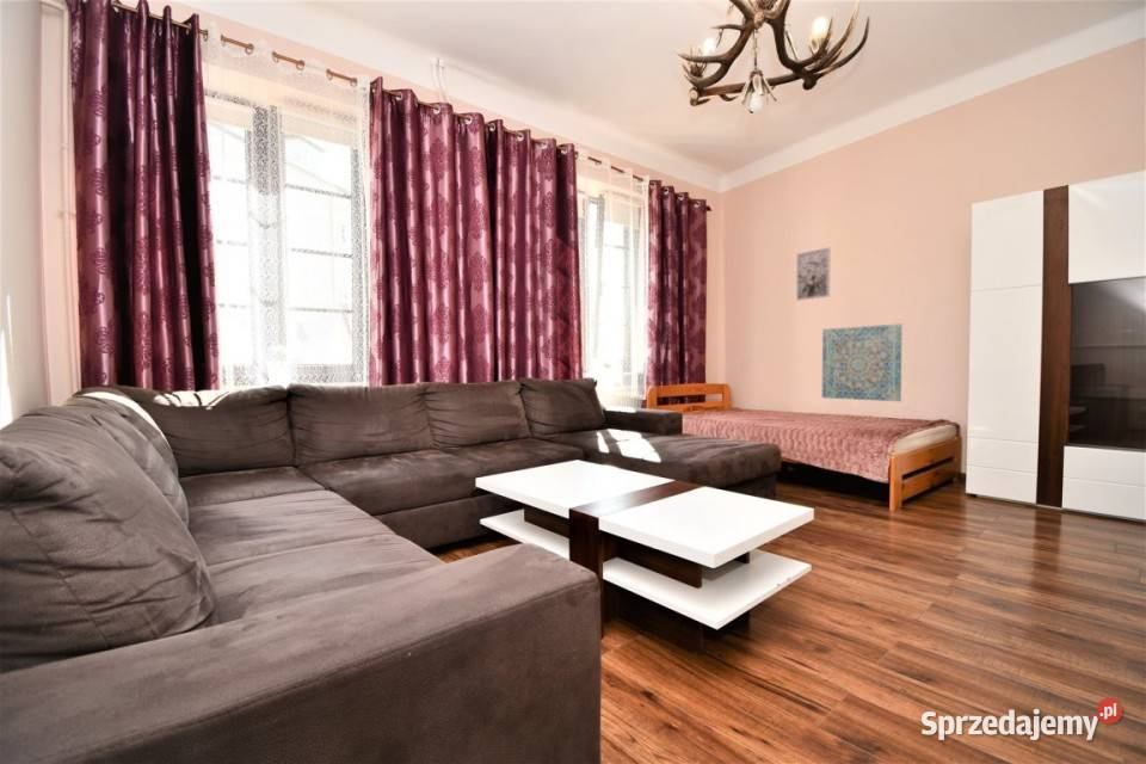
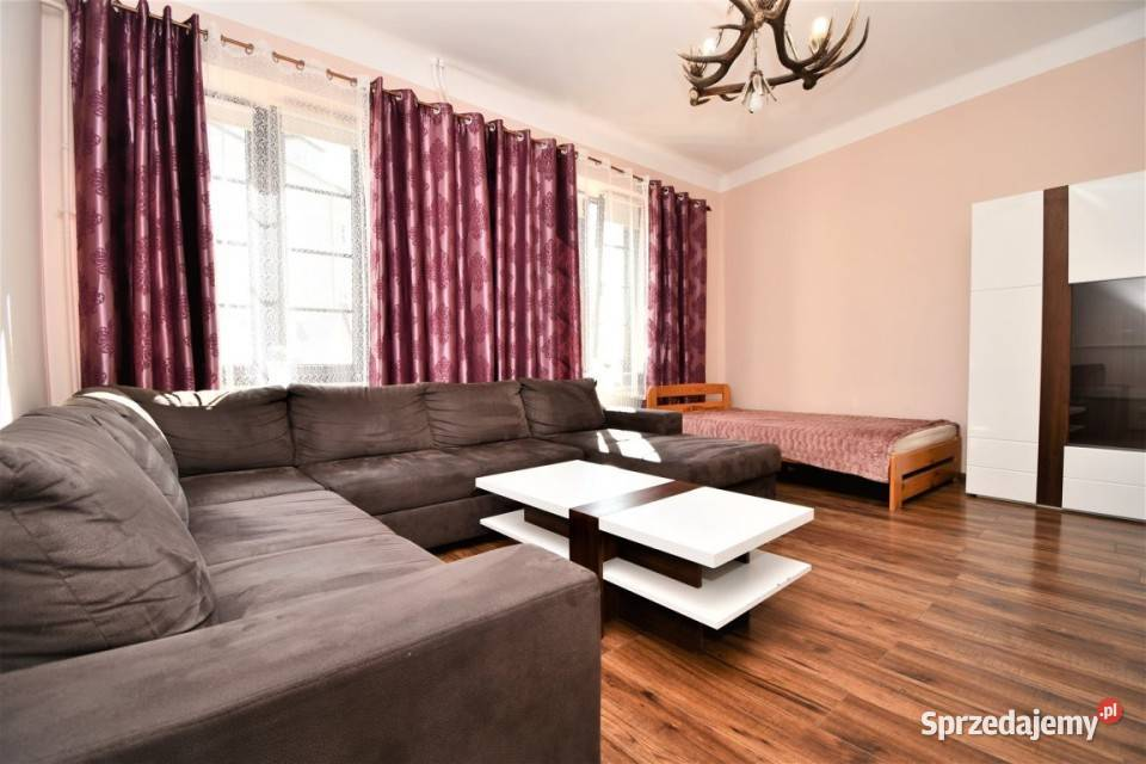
- wall art (812, 275)
- wall art (860, 363)
